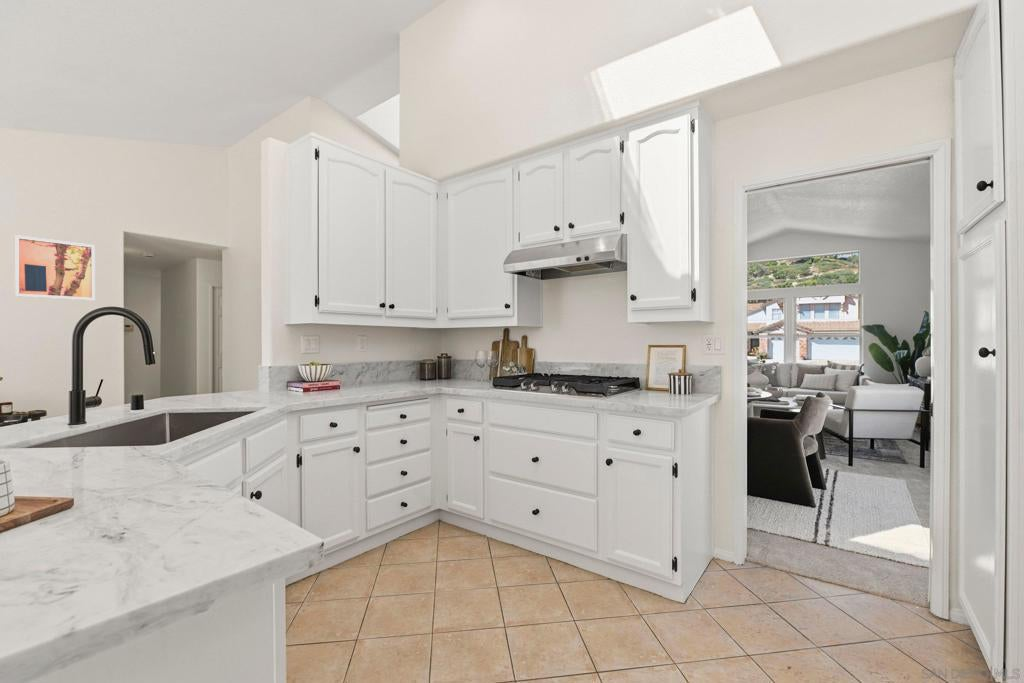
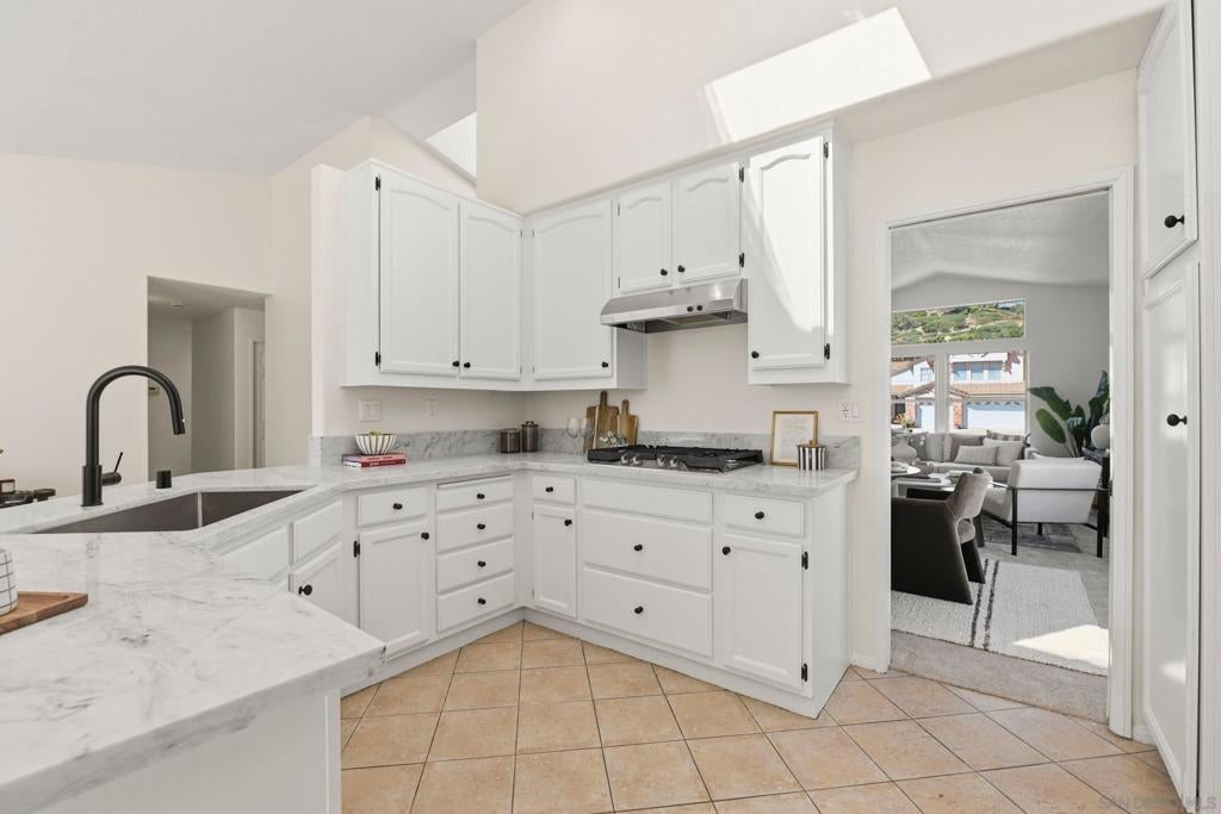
- wall art (56, 269)
